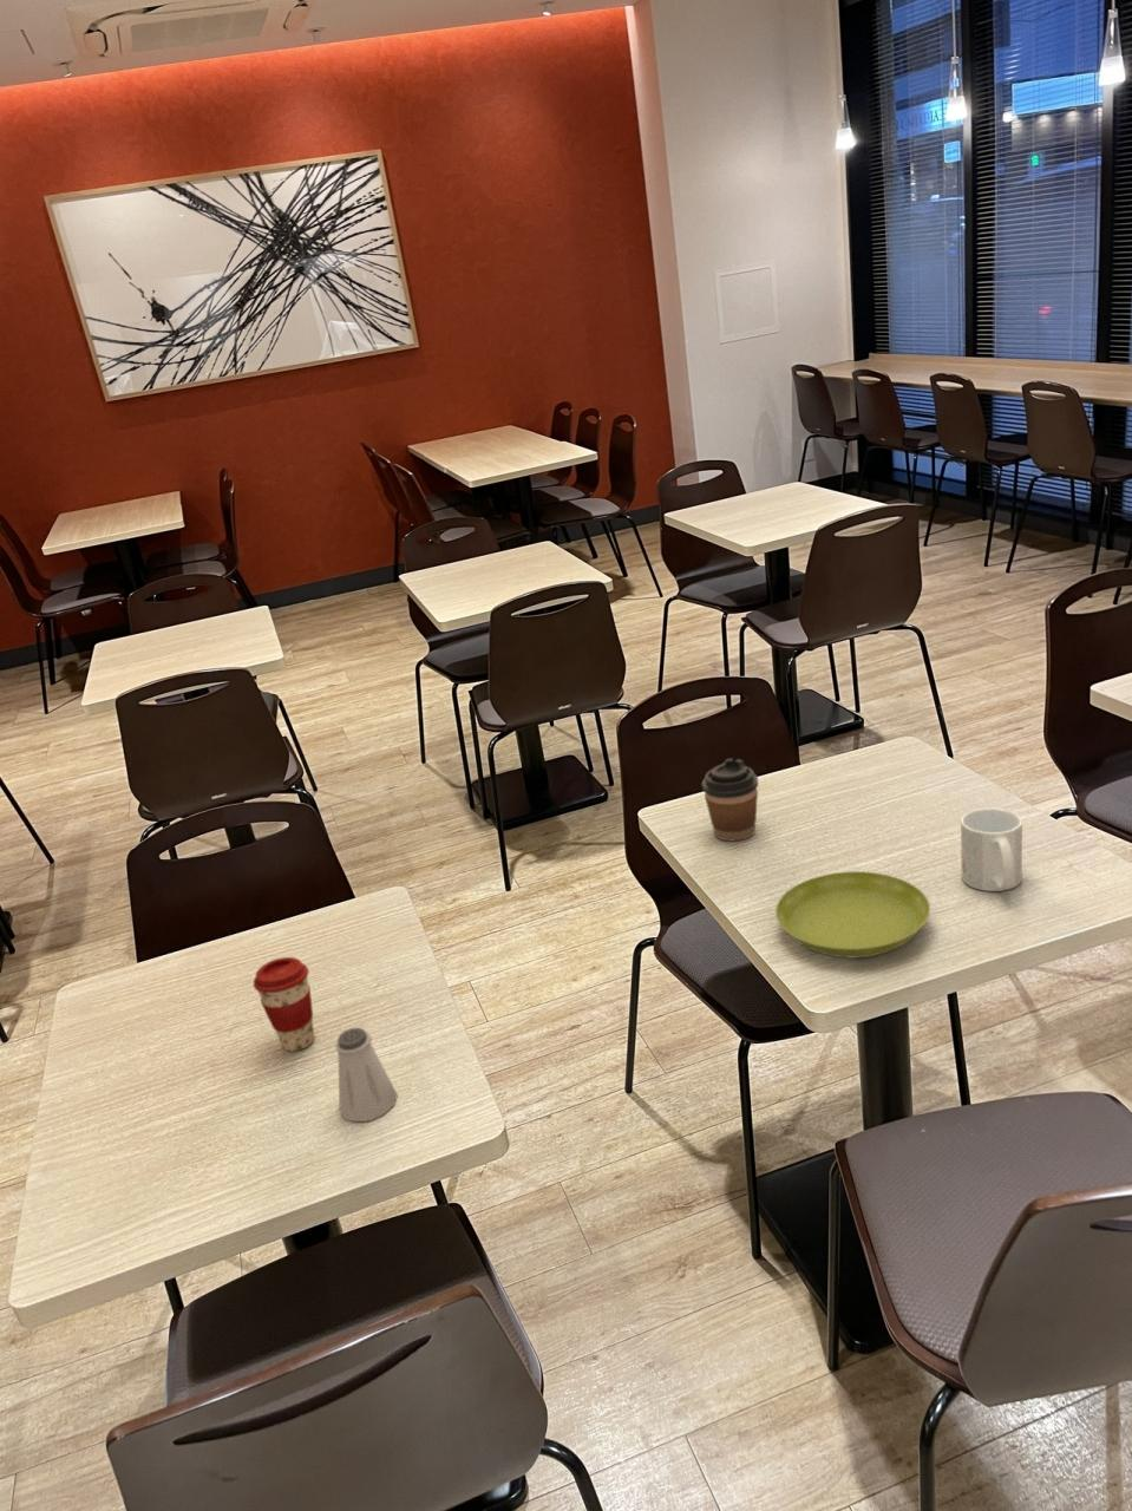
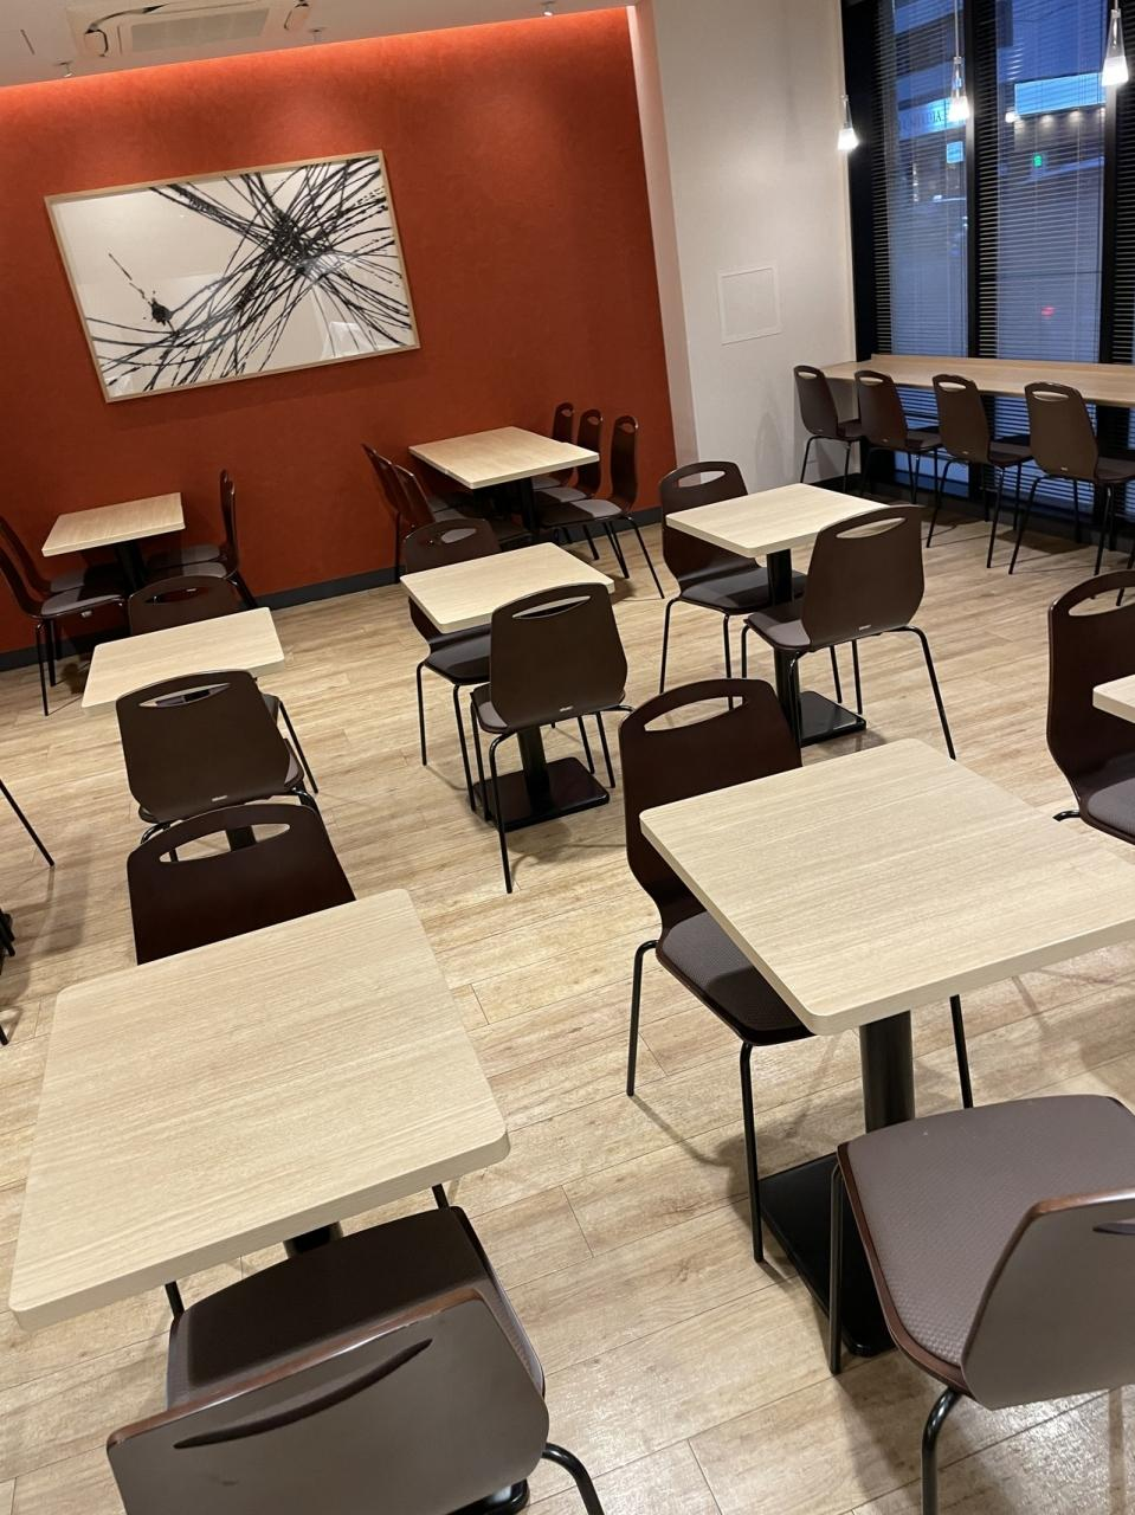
- coffee cup (288, 1005)
- saucer (851, 918)
- saltshaker (360, 1070)
- coffee cup (730, 798)
- mug (995, 855)
